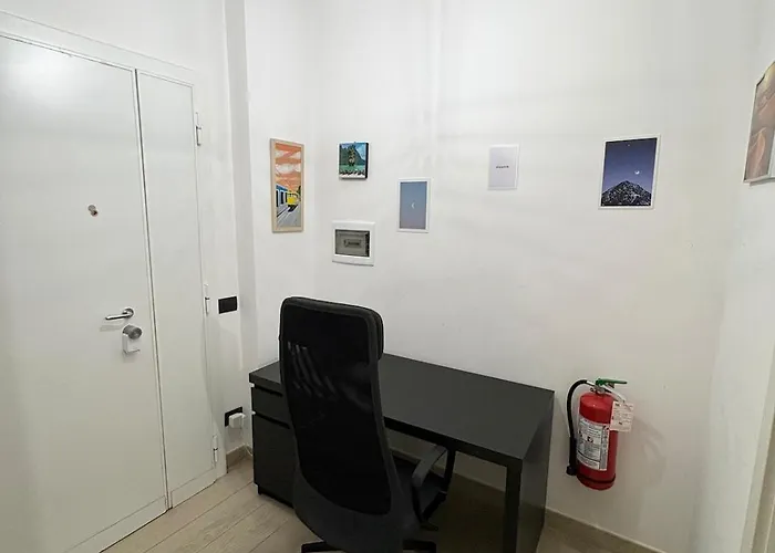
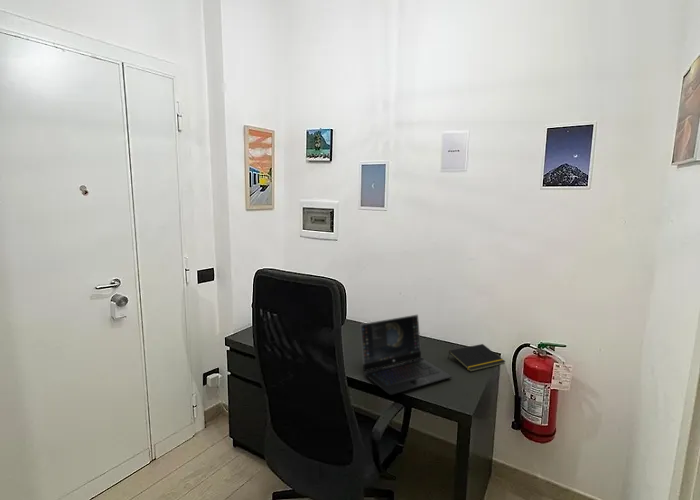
+ notepad (476, 357)
+ laptop (405, 351)
